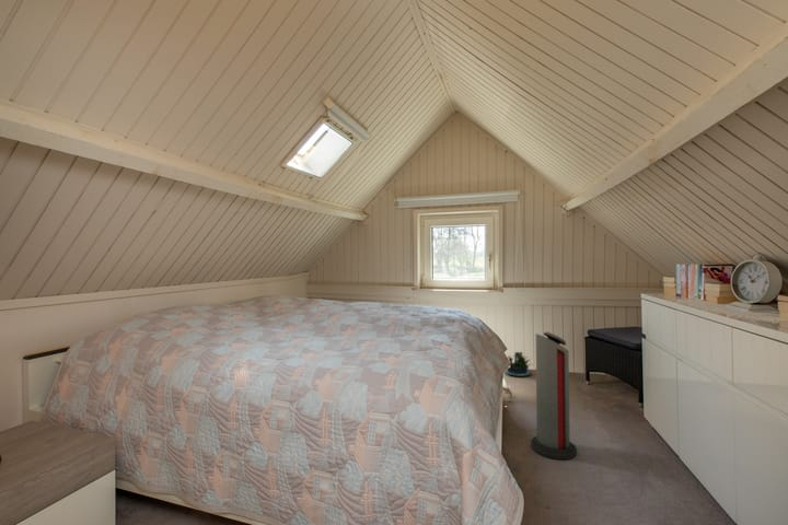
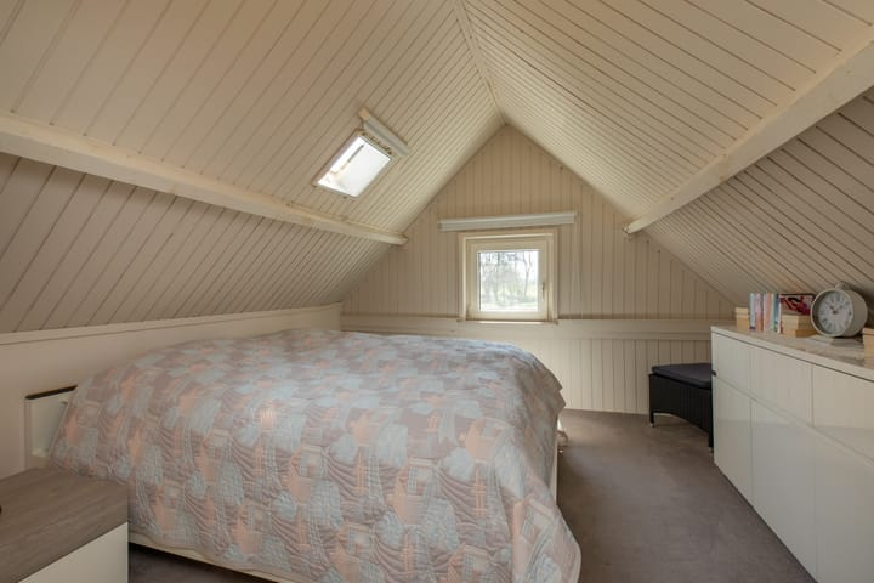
- potted plant (519, 363)
- air purifier (552, 389)
